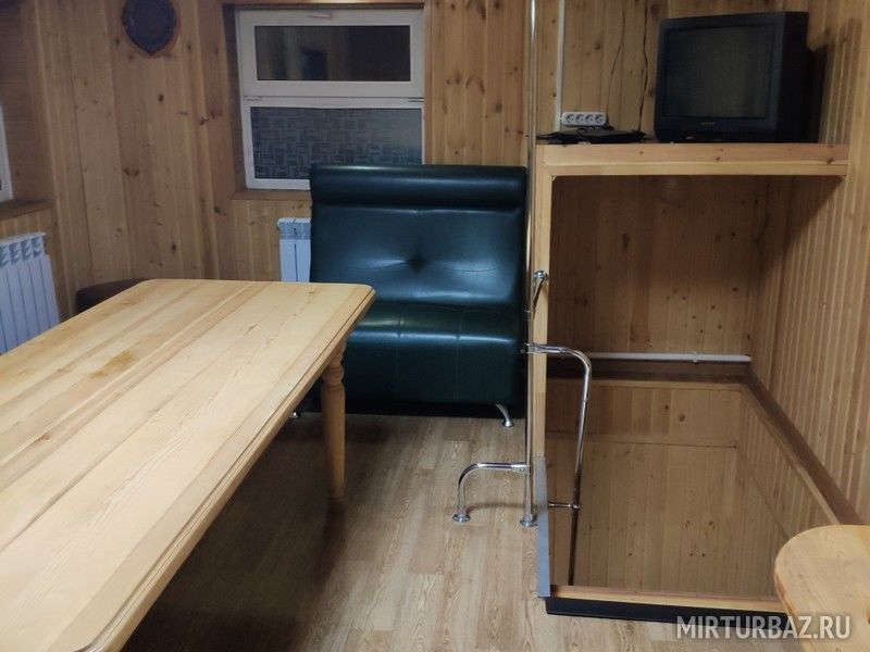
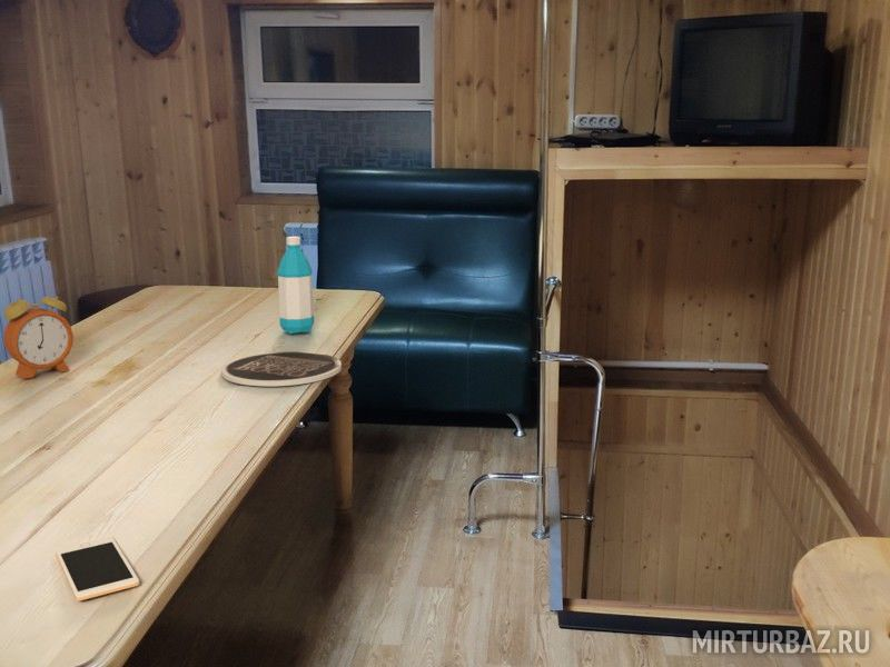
+ water bottle (295, 285)
+ cell phone (96, 566)
+ plate (281, 367)
+ alarm clock (38, 329)
